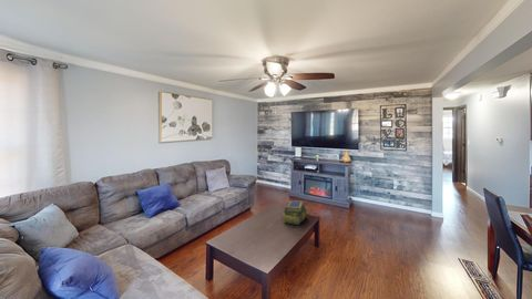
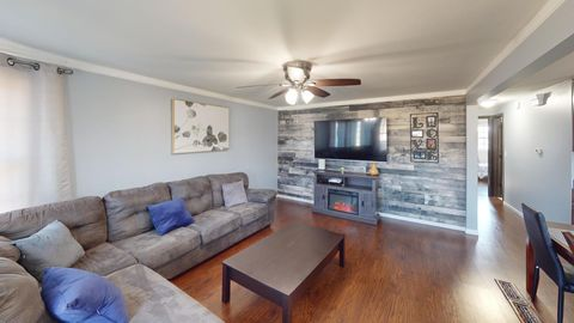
- stack of books (295, 212)
